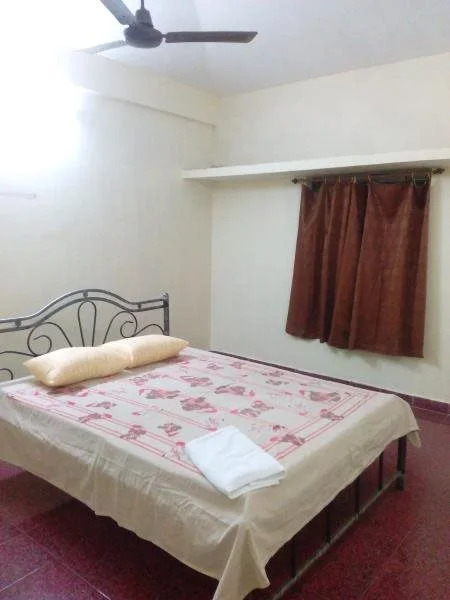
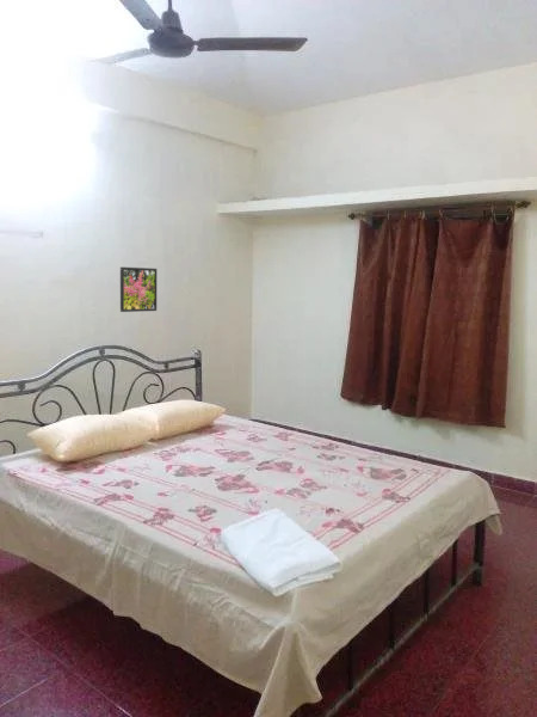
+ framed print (138, 289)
